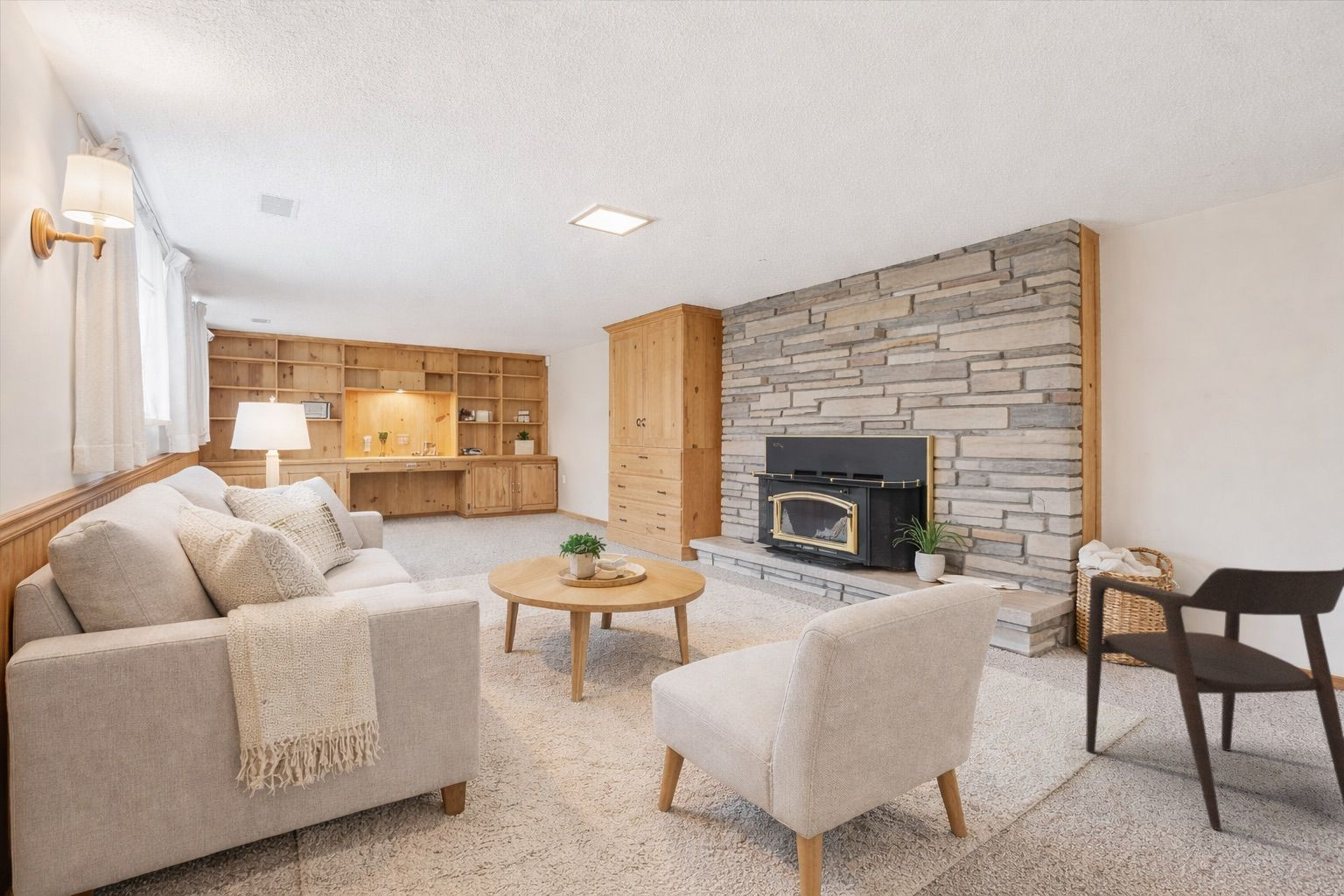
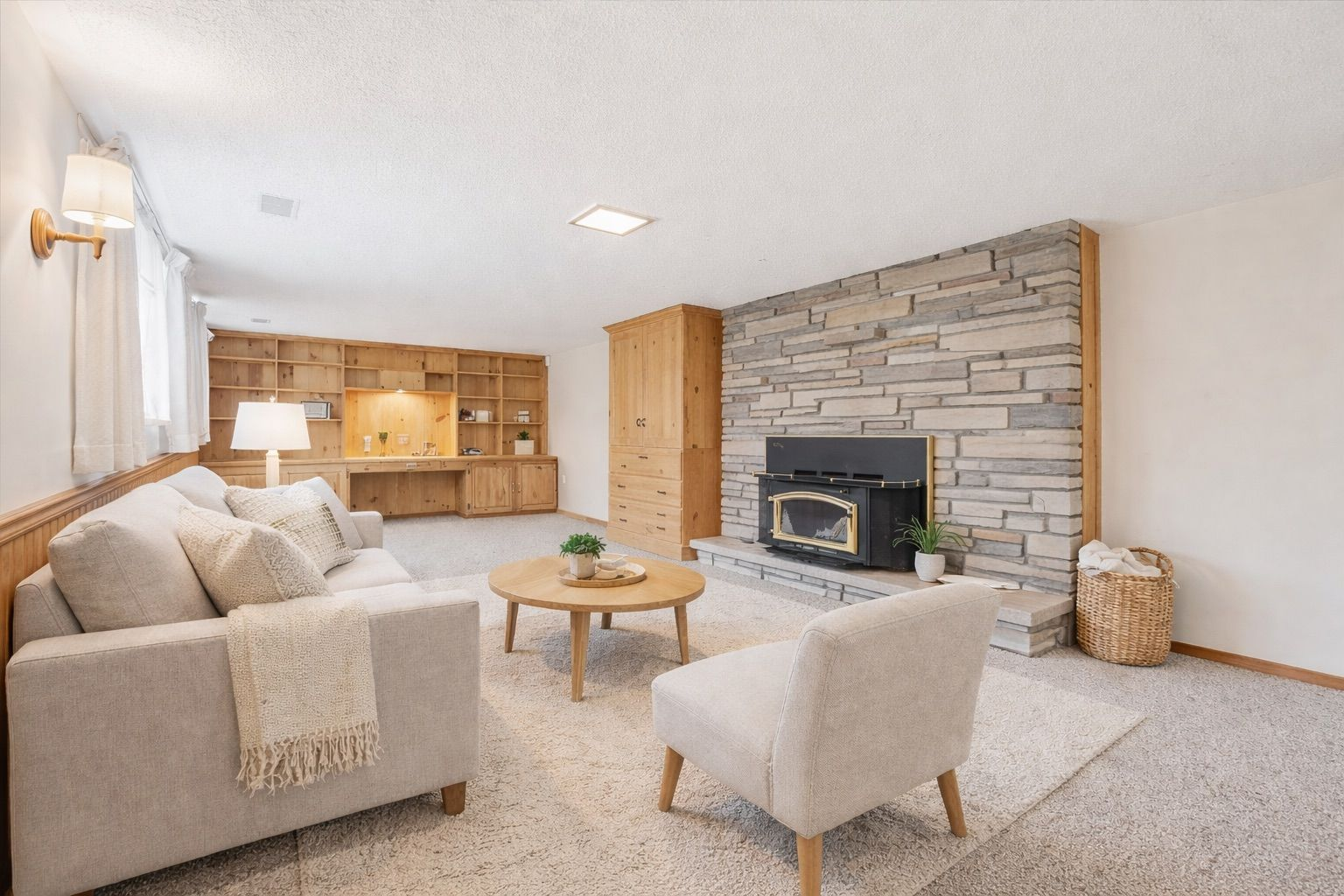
- armchair (1221, 670)
